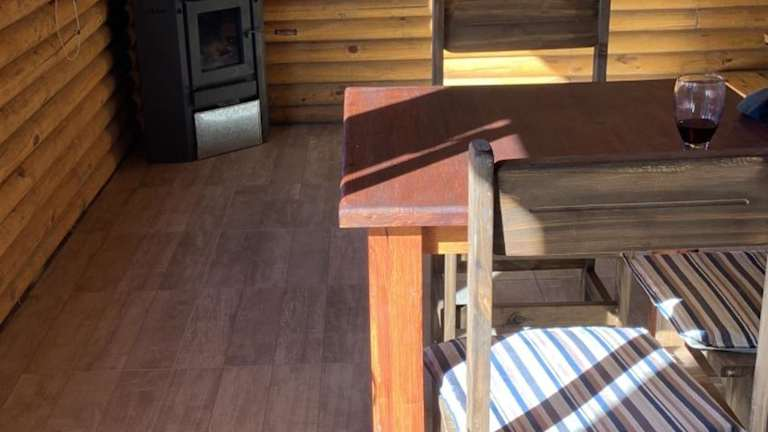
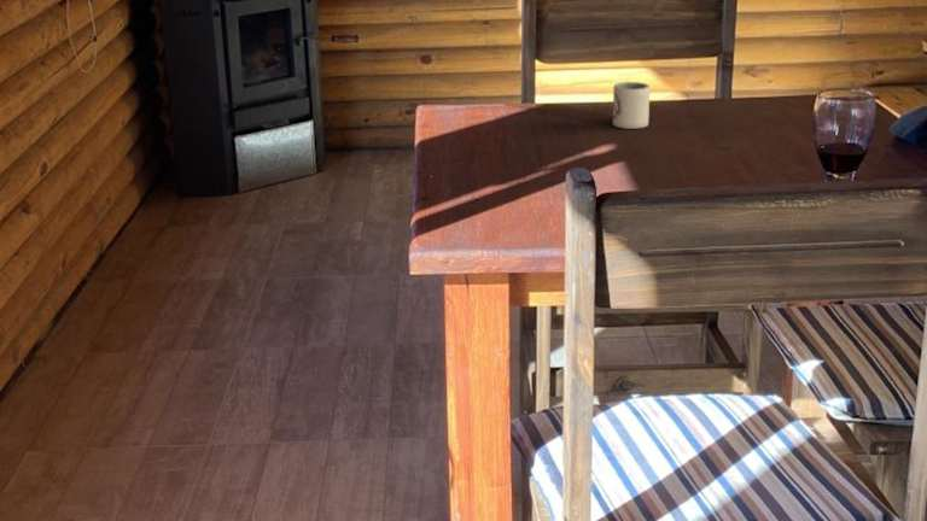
+ cup (630, 104)
